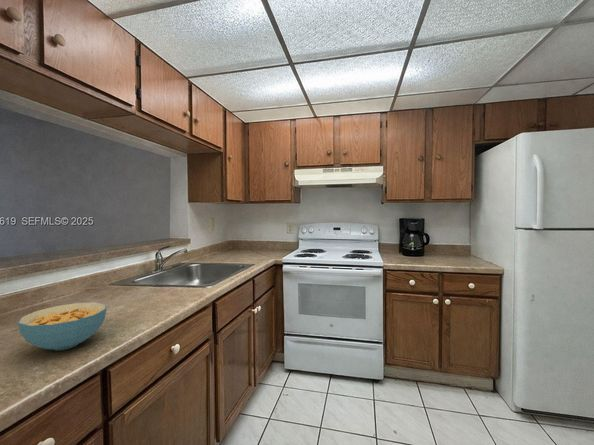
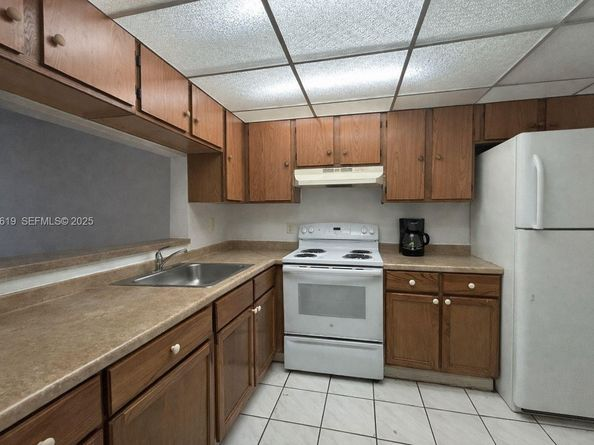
- cereal bowl (66, 329)
